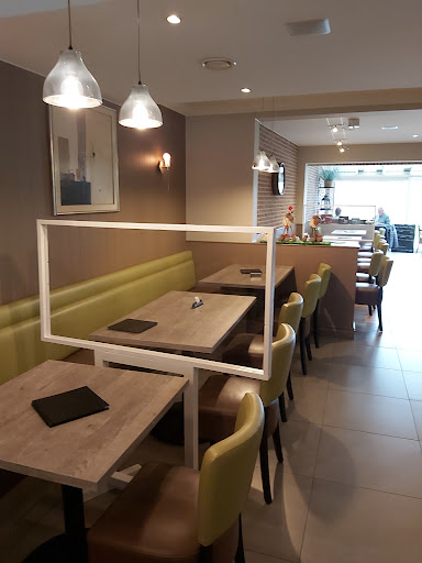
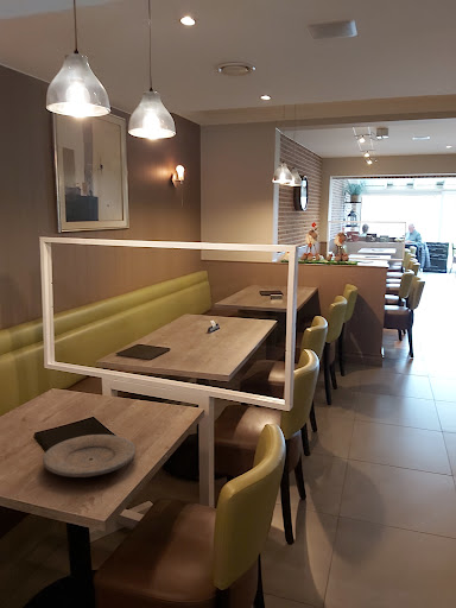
+ plate (90, 457)
